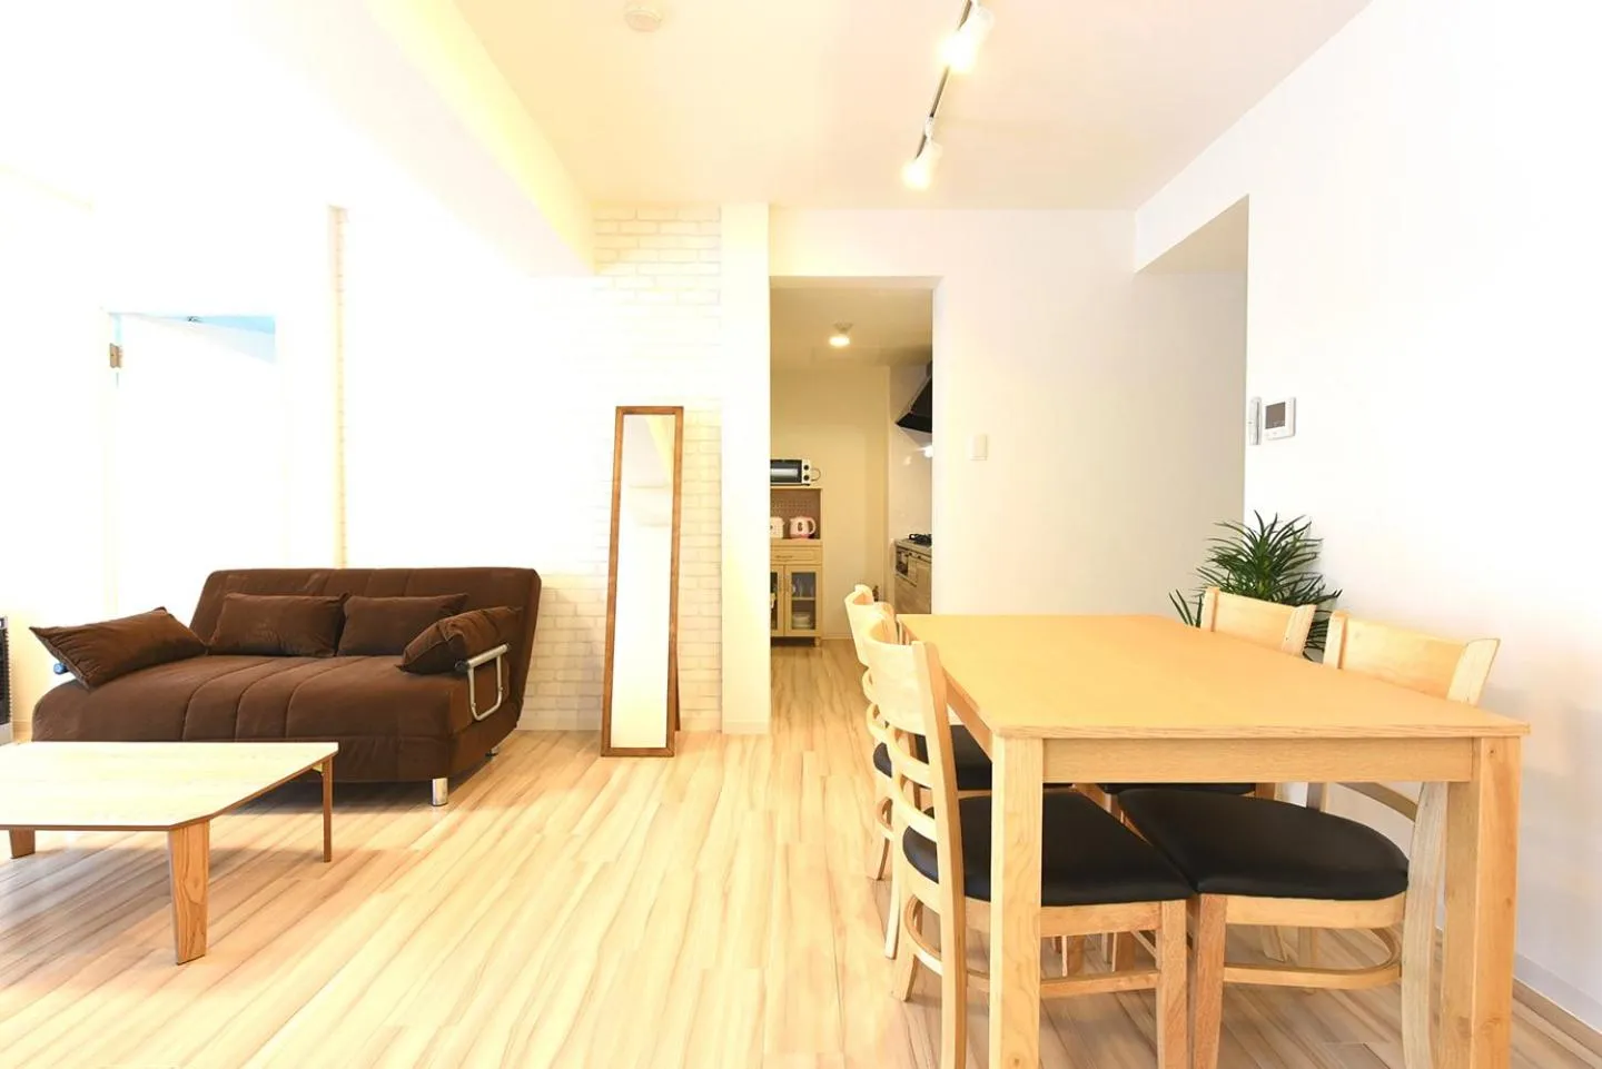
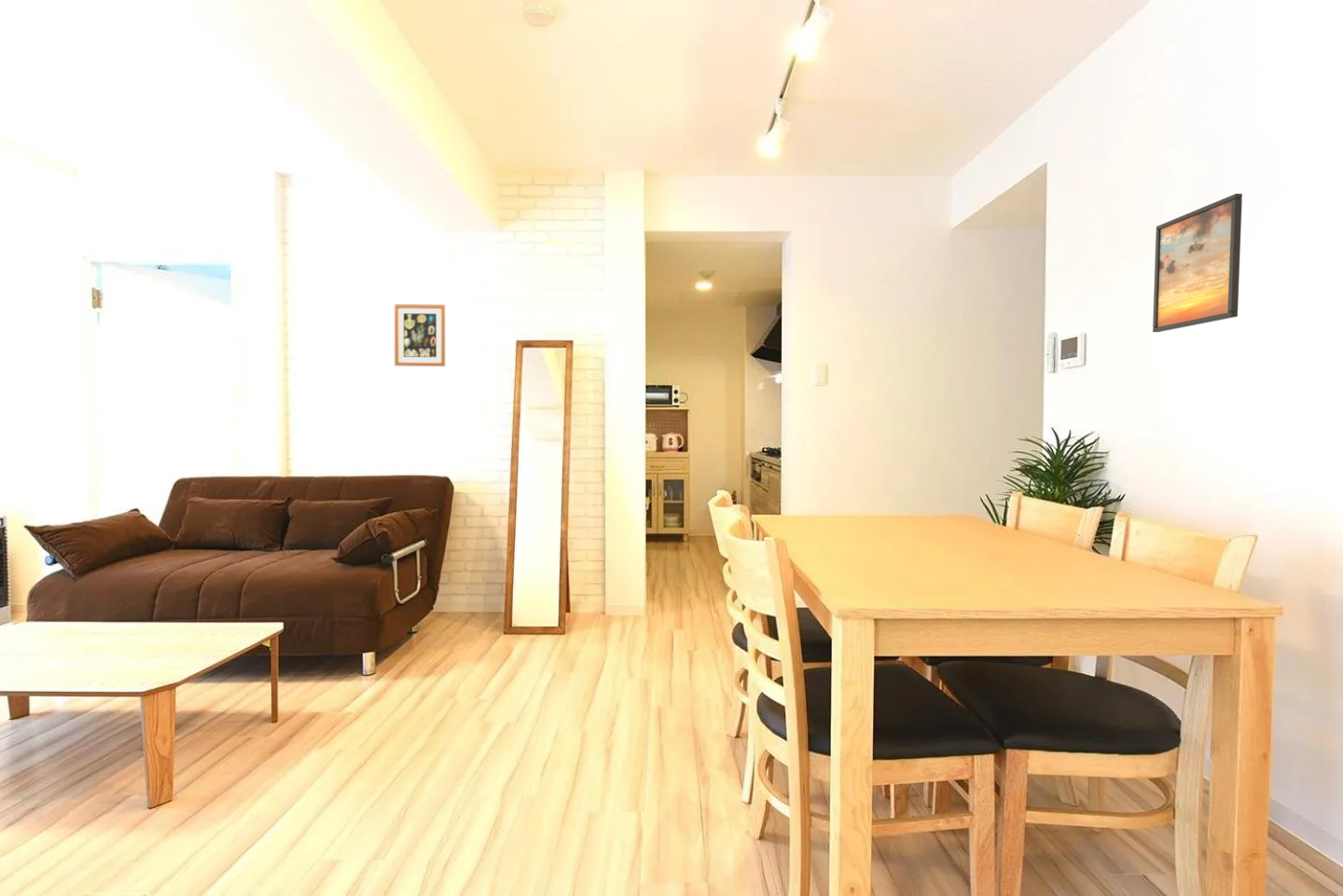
+ wall art (420, 335)
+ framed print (1194, 268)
